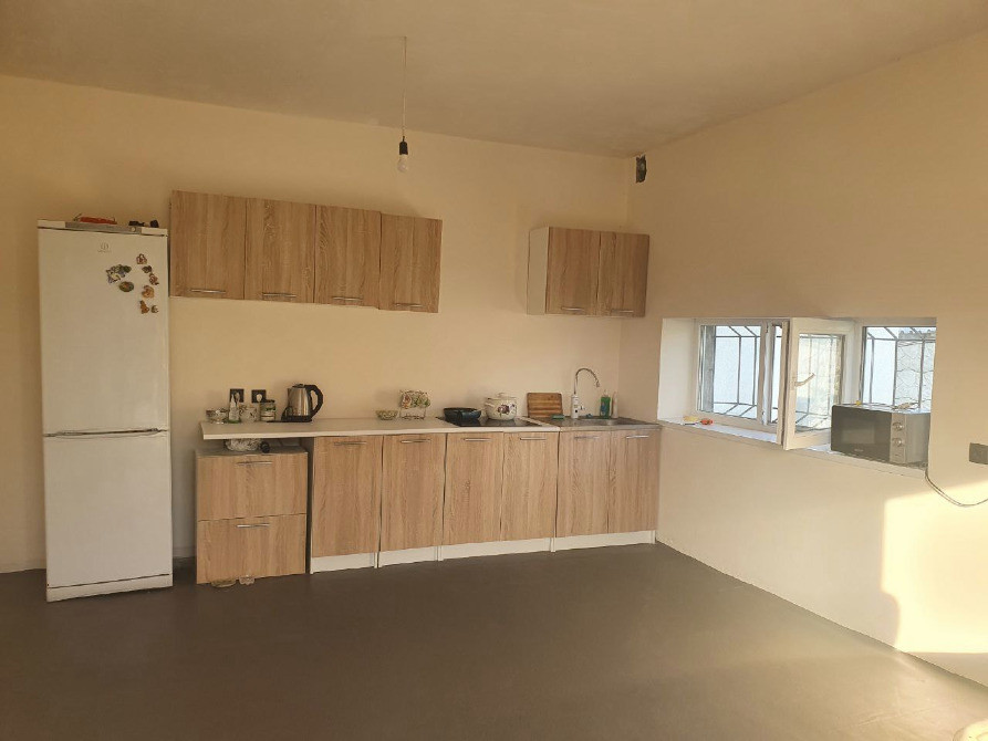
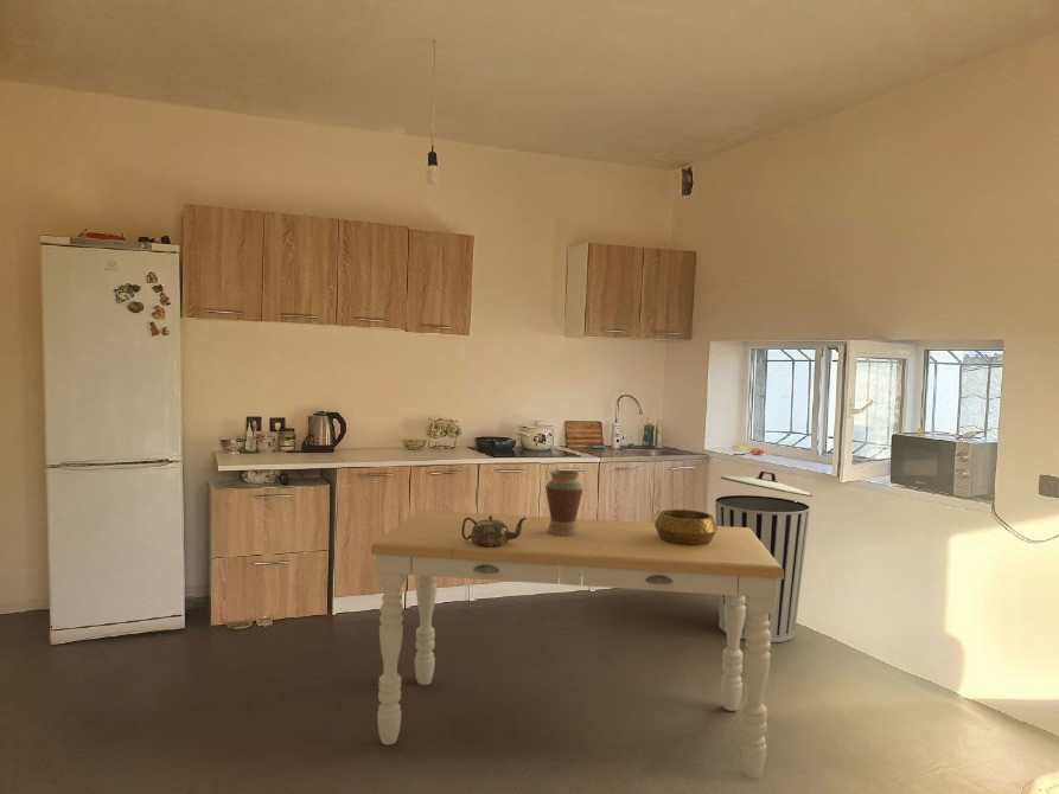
+ vase (563, 501)
+ dining table (573, 584)
+ trash can (764, 545)
+ decorative bowl (685, 526)
+ teapot (493, 529)
